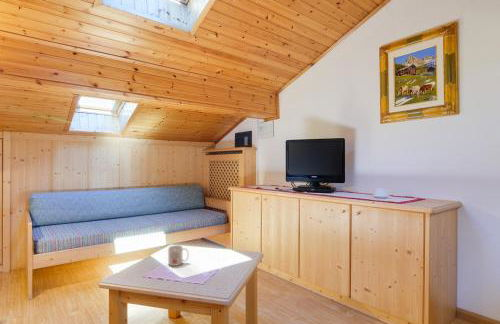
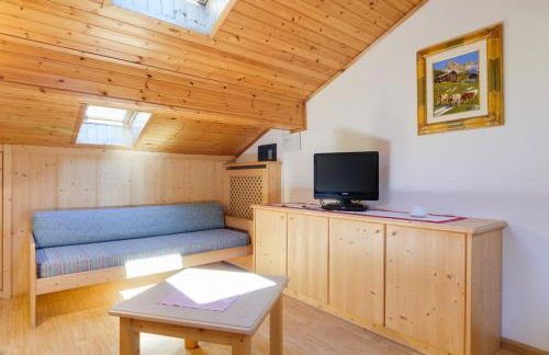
- mug (178, 255)
